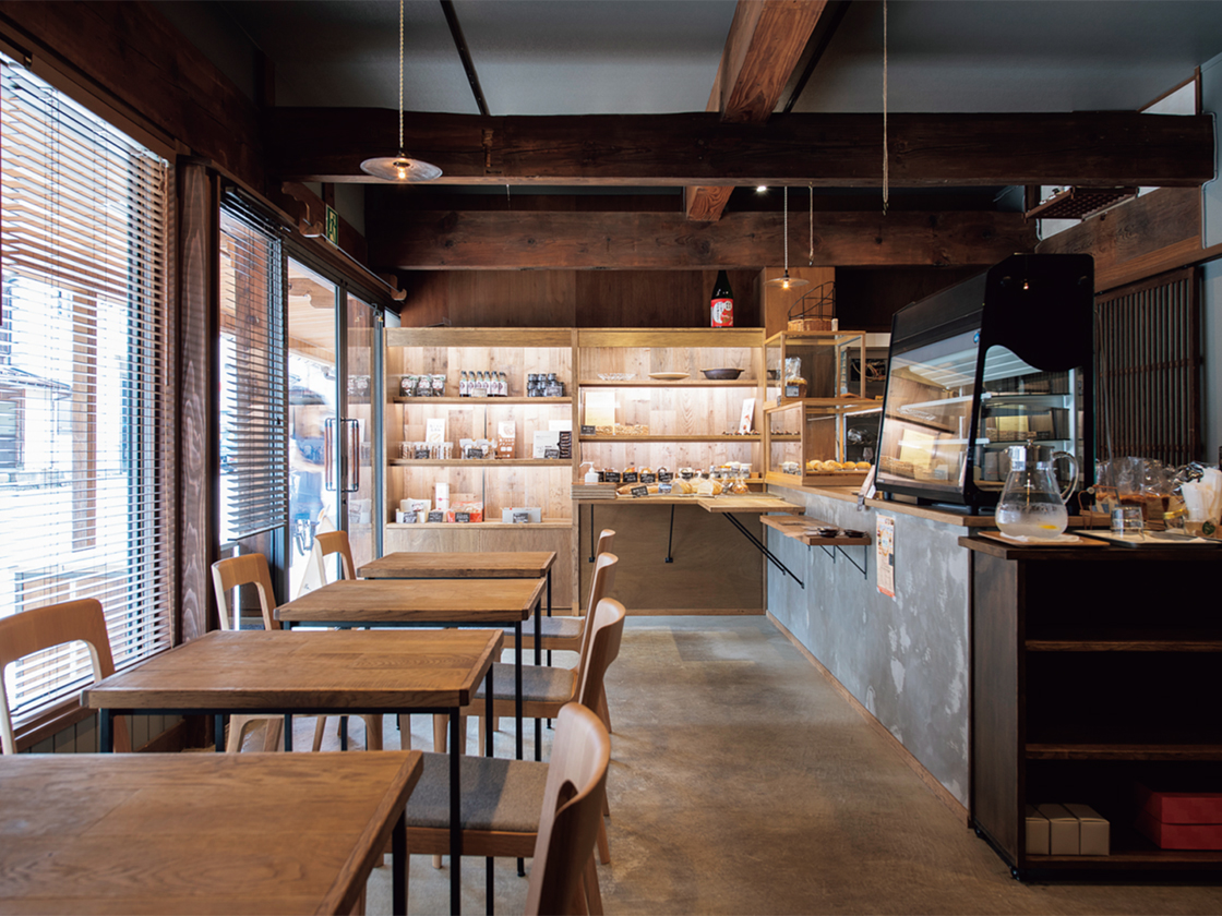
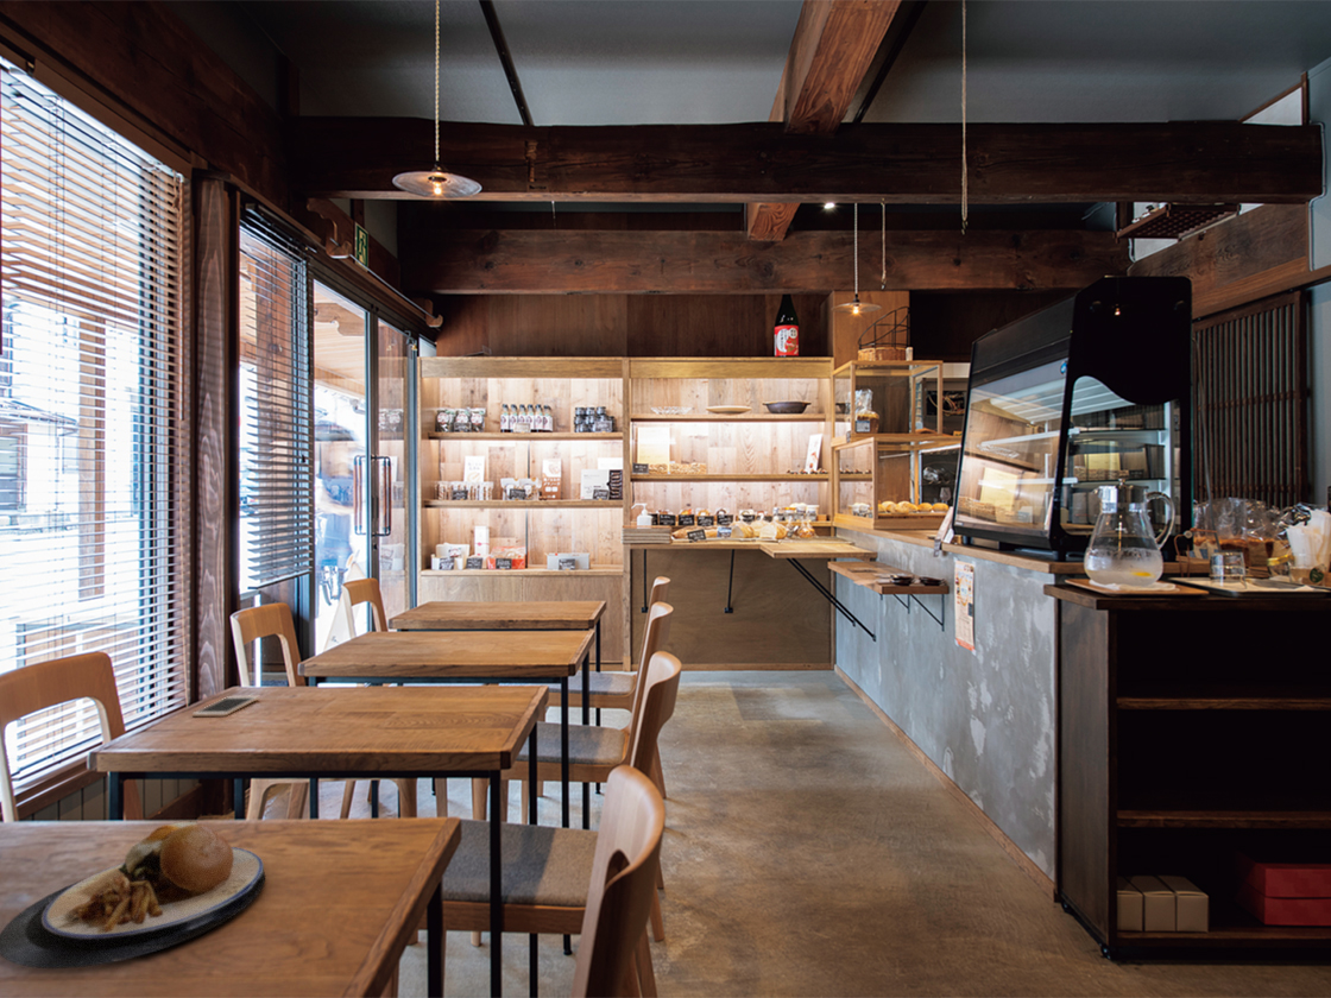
+ plate (141, 873)
+ cell phone (227, 705)
